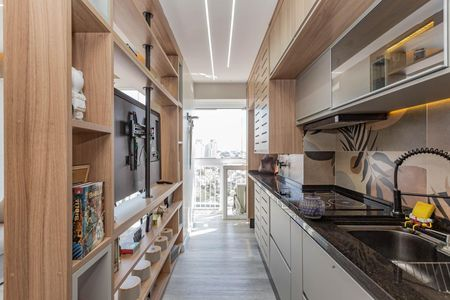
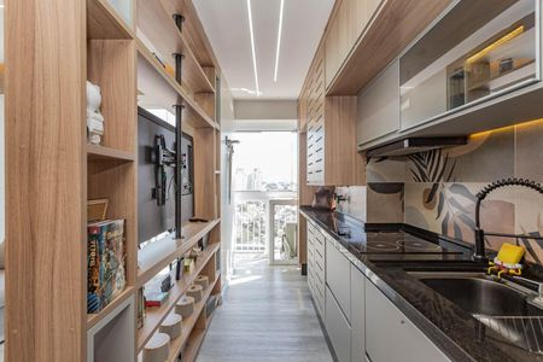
- teapot (312, 204)
